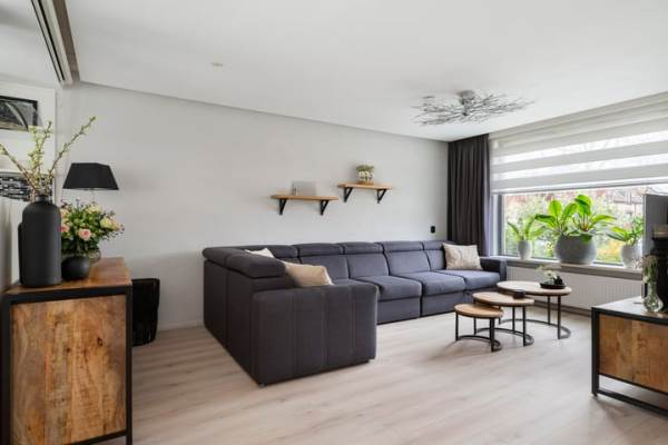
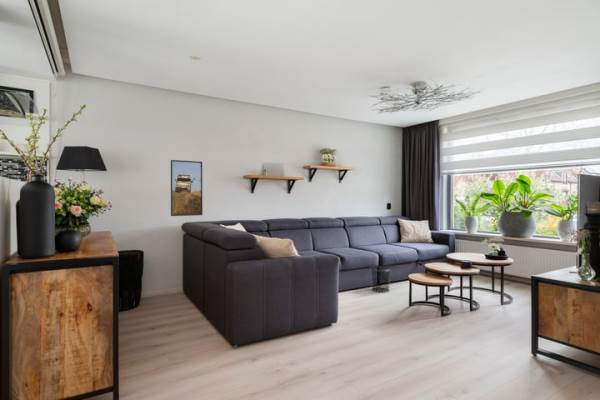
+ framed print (186, 188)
+ waste bin (380, 278)
